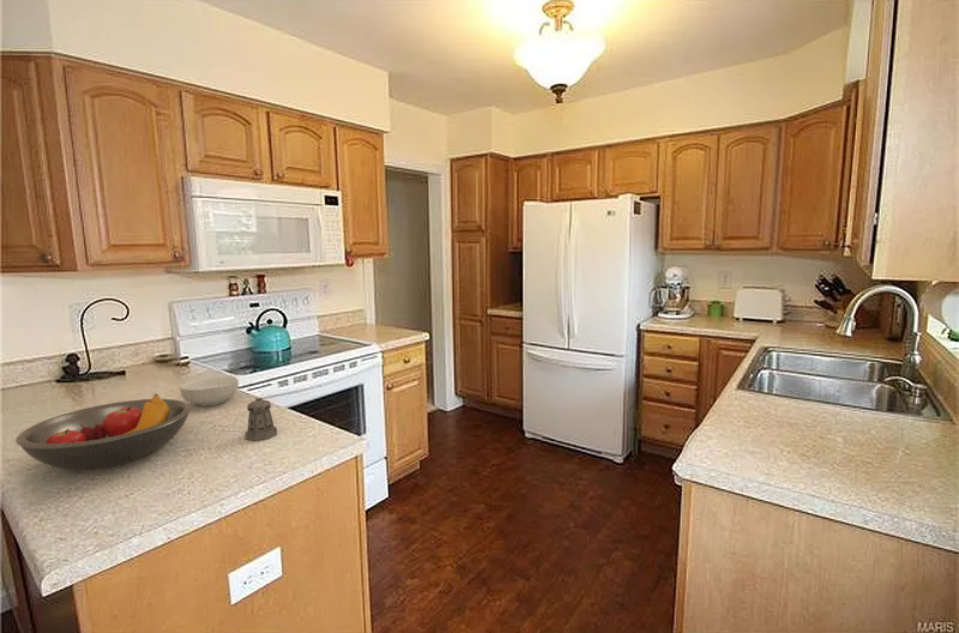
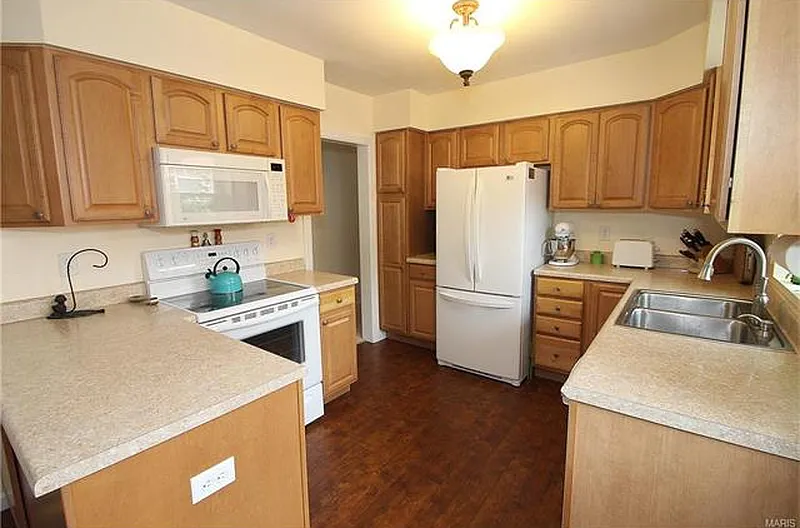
- pepper shaker (259, 417)
- fruit bowl (113, 433)
- cereal bowl (210, 392)
